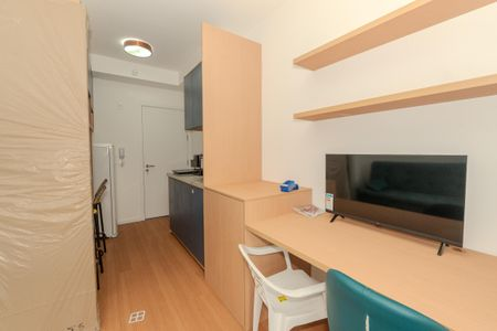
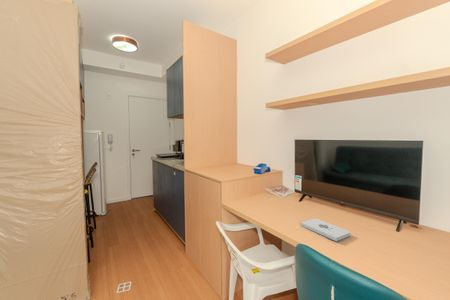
+ notepad (324, 228)
